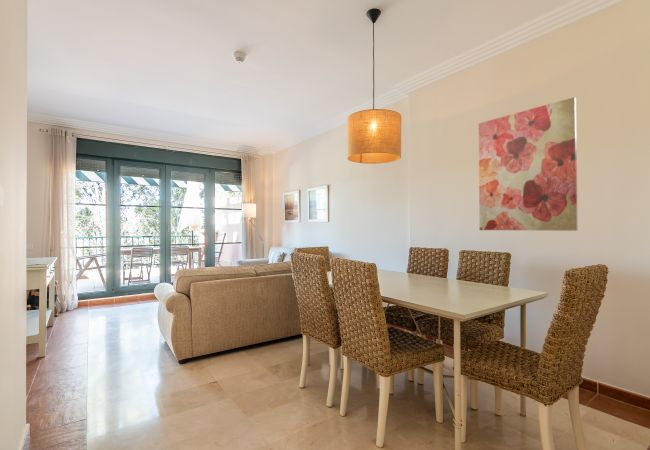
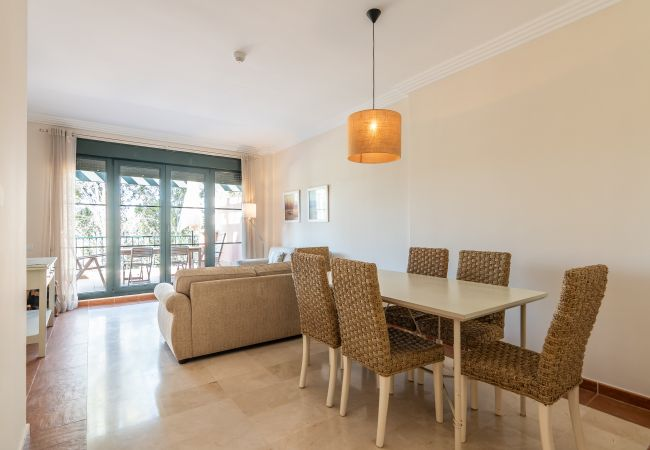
- wall art (522, 171)
